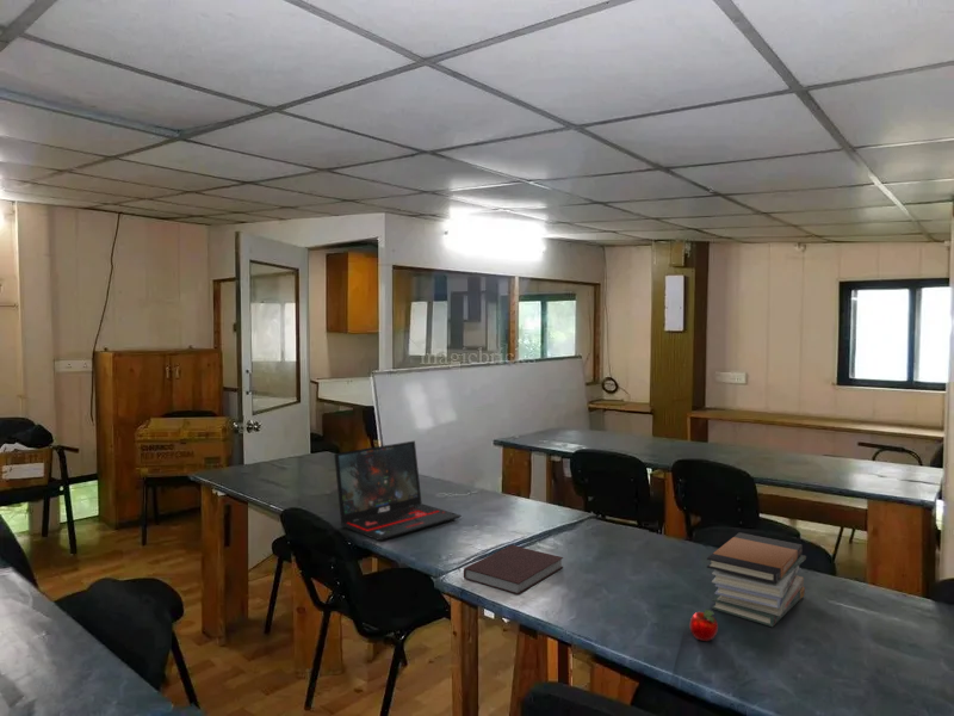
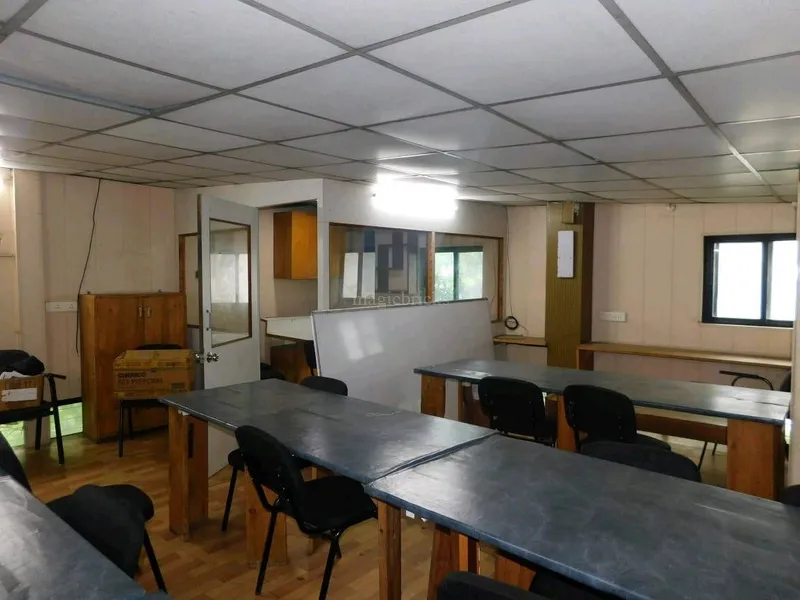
- notebook (514, 567)
- laptop (398, 487)
- book stack (756, 576)
- apple (705, 624)
